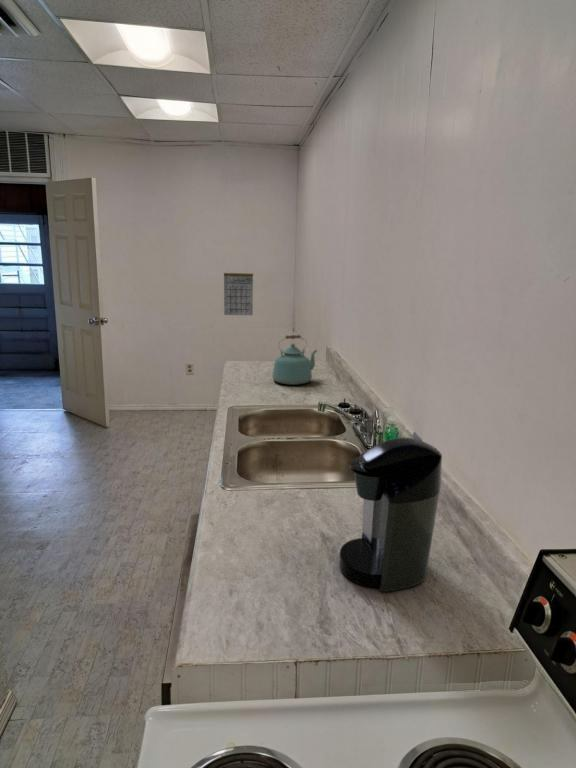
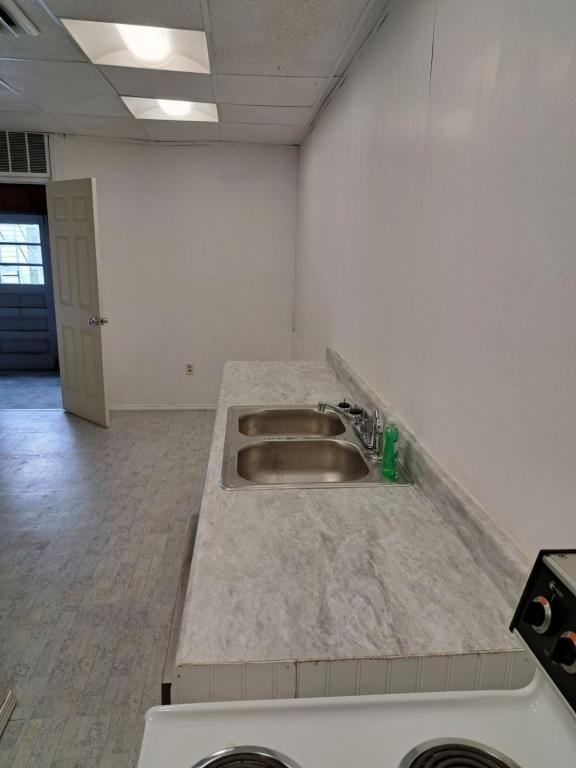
- kettle (296, 358)
- calendar (238, 289)
- coffee maker (386, 494)
